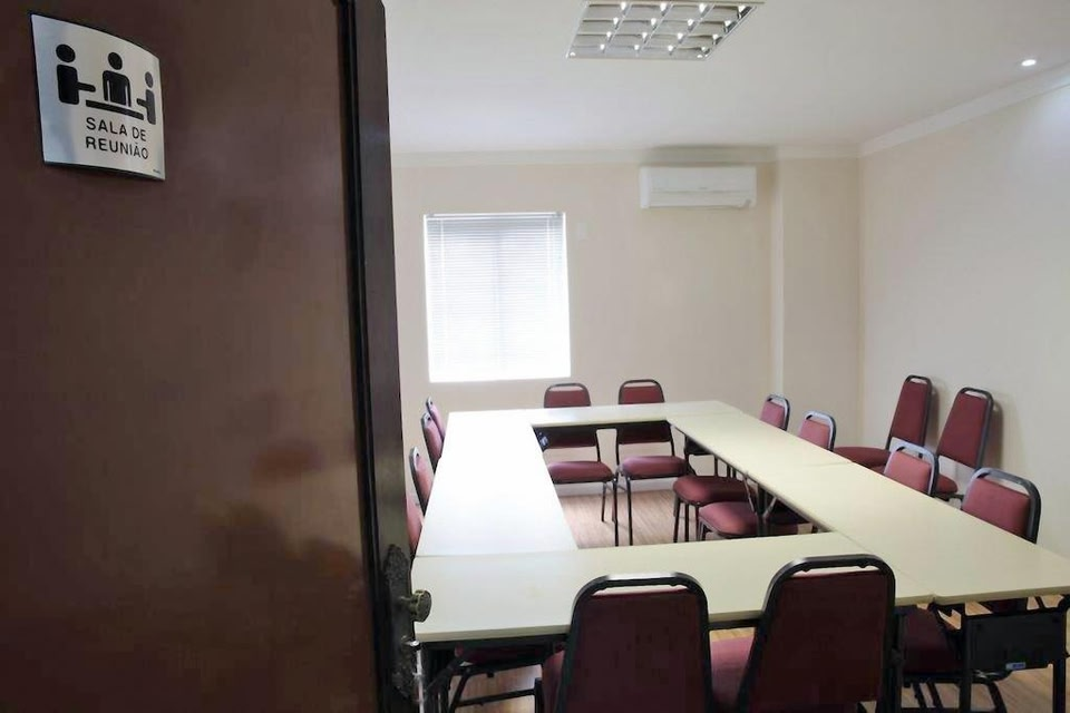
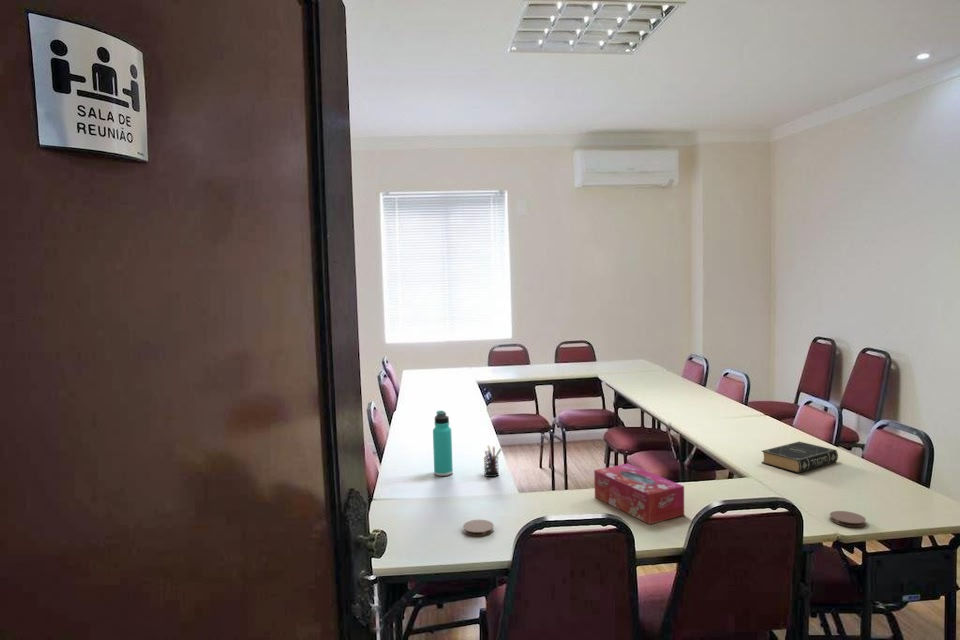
+ tissue box (637, 491)
+ book (799, 456)
+ coaster (847, 518)
+ pen holder (493, 459)
+ thermos bottle (442, 442)
+ coaster (478, 527)
